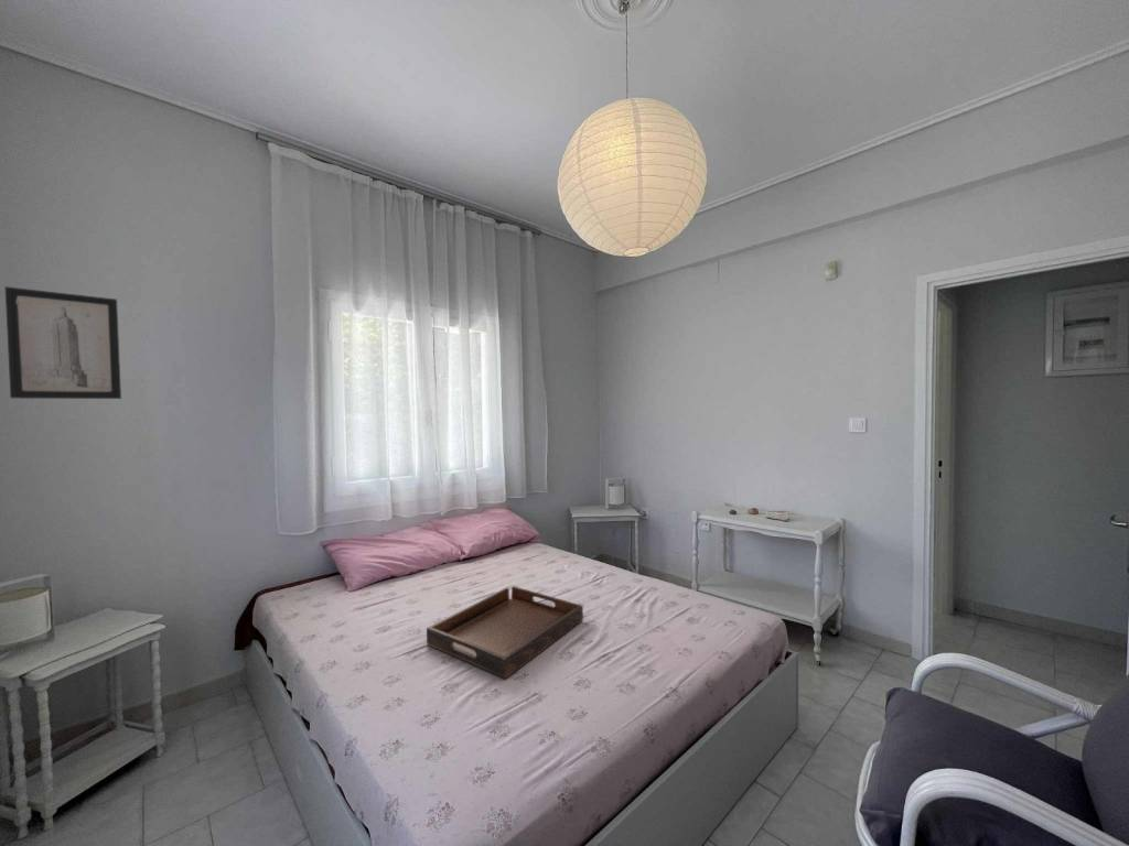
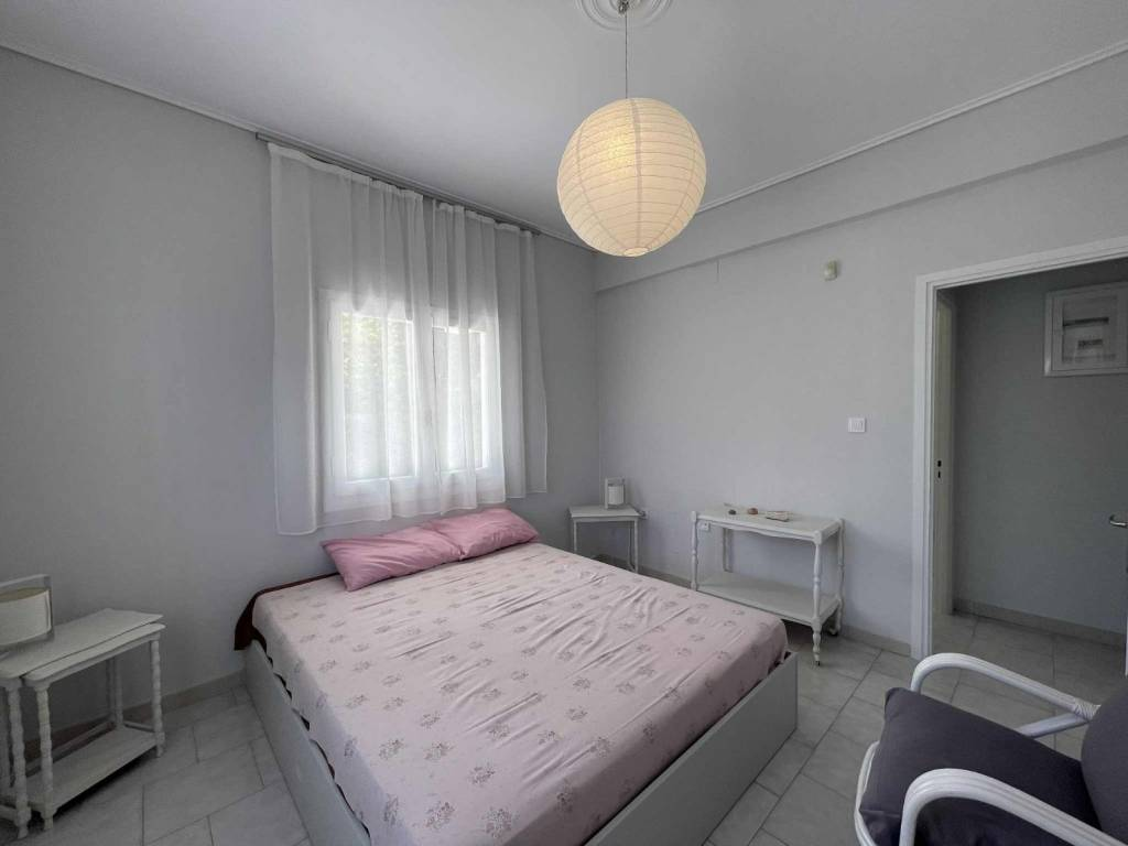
- serving tray (508, 623)
- wall art (66, 346)
